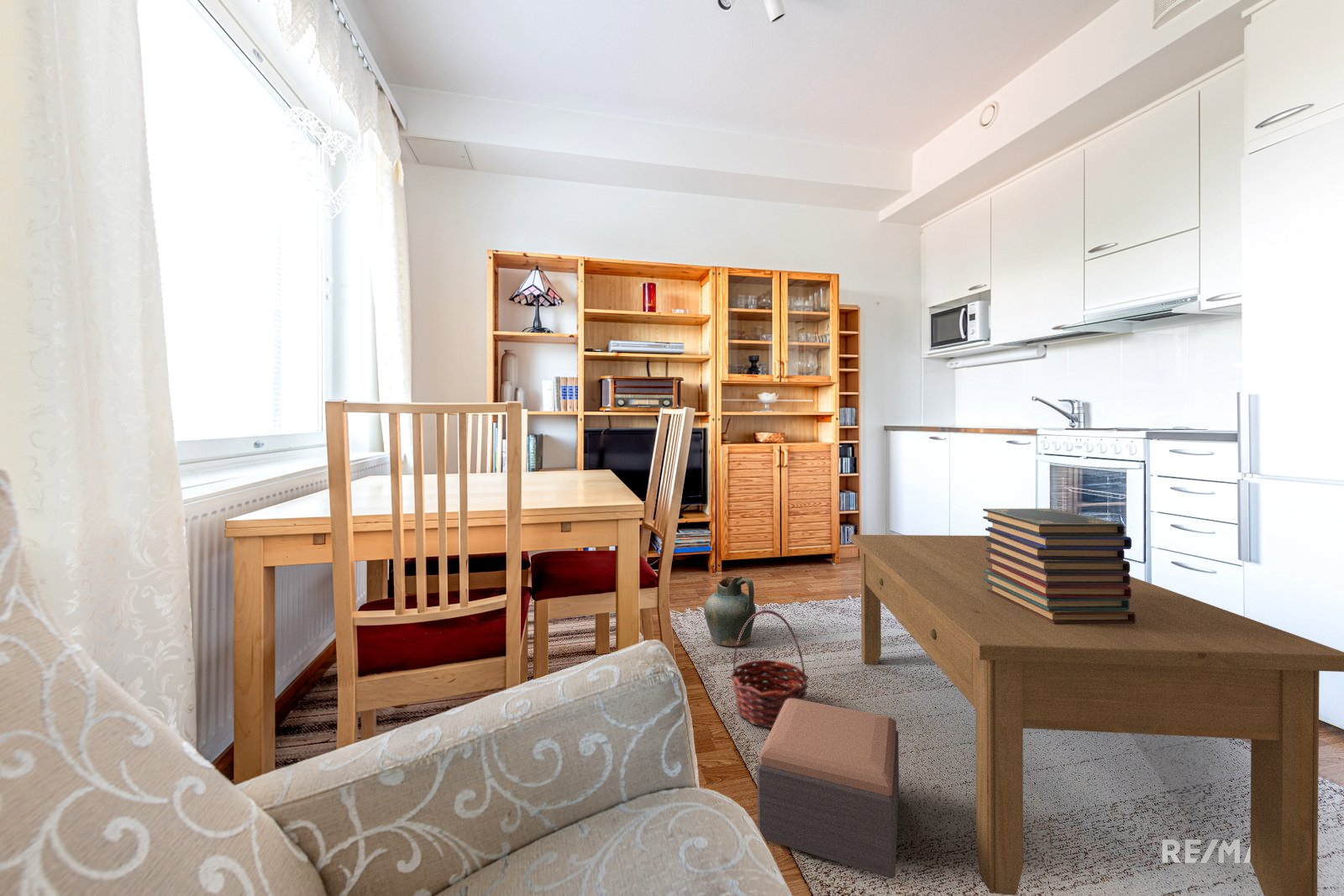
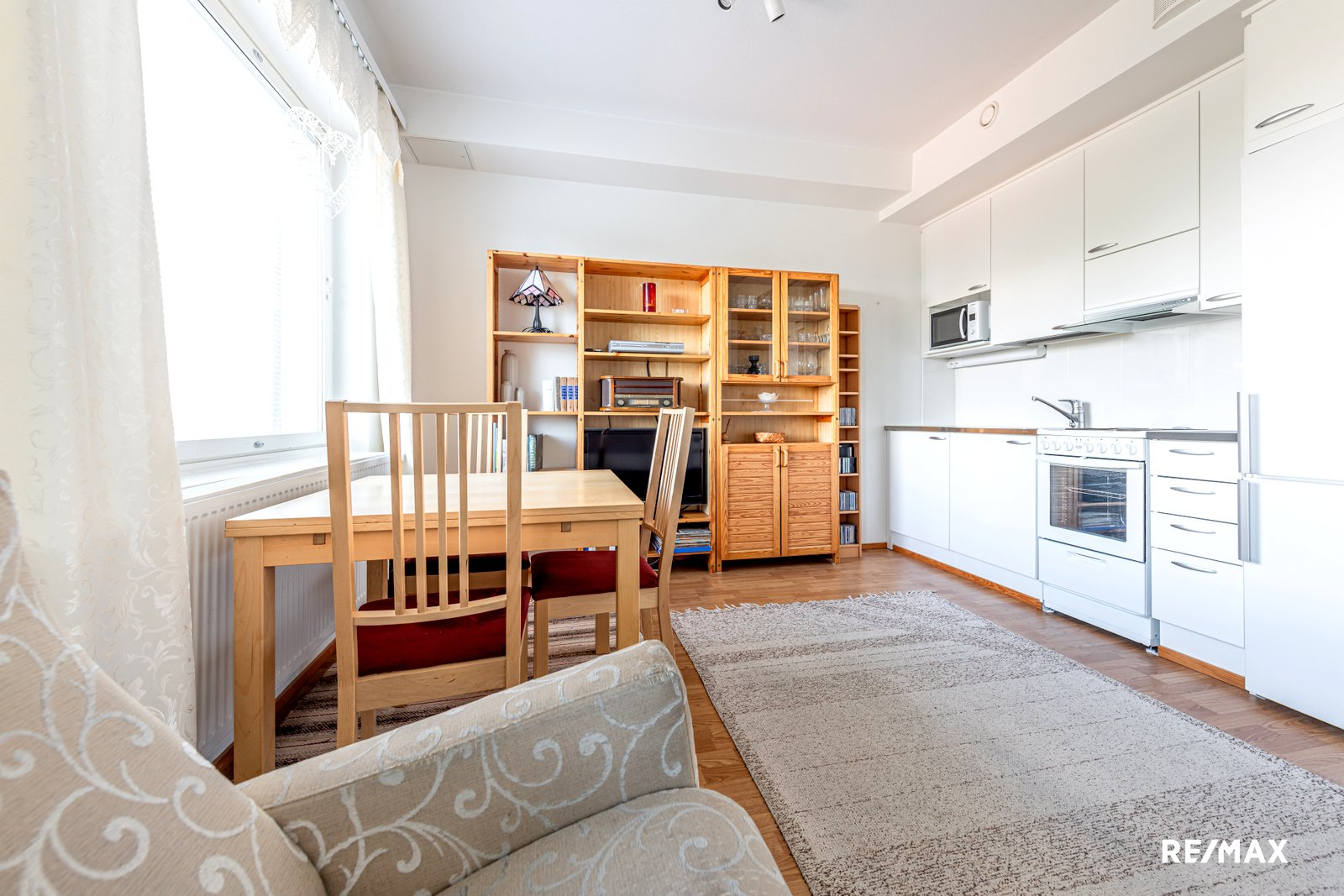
- basket (769, 661)
- coffee table (1005, 658)
- ceramic jug (729, 607)
- footstool (831, 772)
- book stack (1048, 559)
